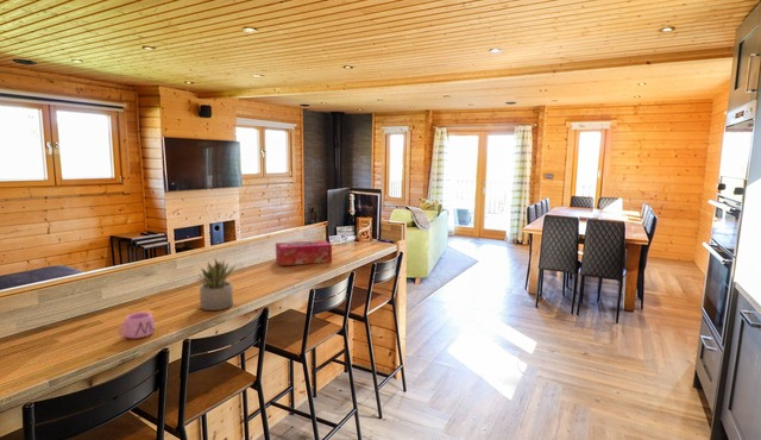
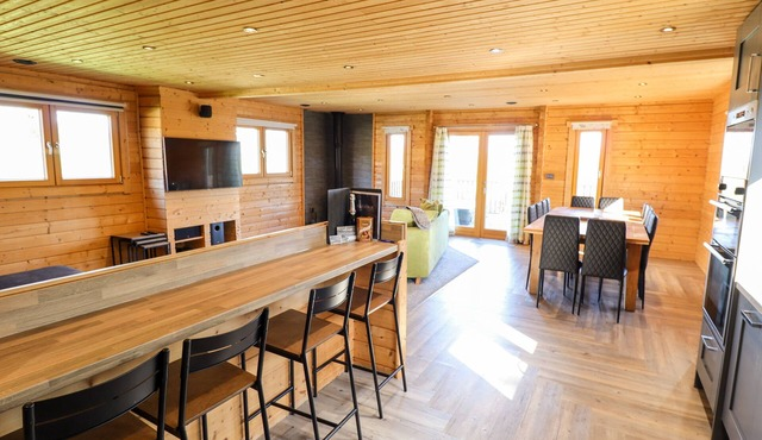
- tissue box (303, 252)
- mug (136, 326)
- succulent plant (215, 281)
